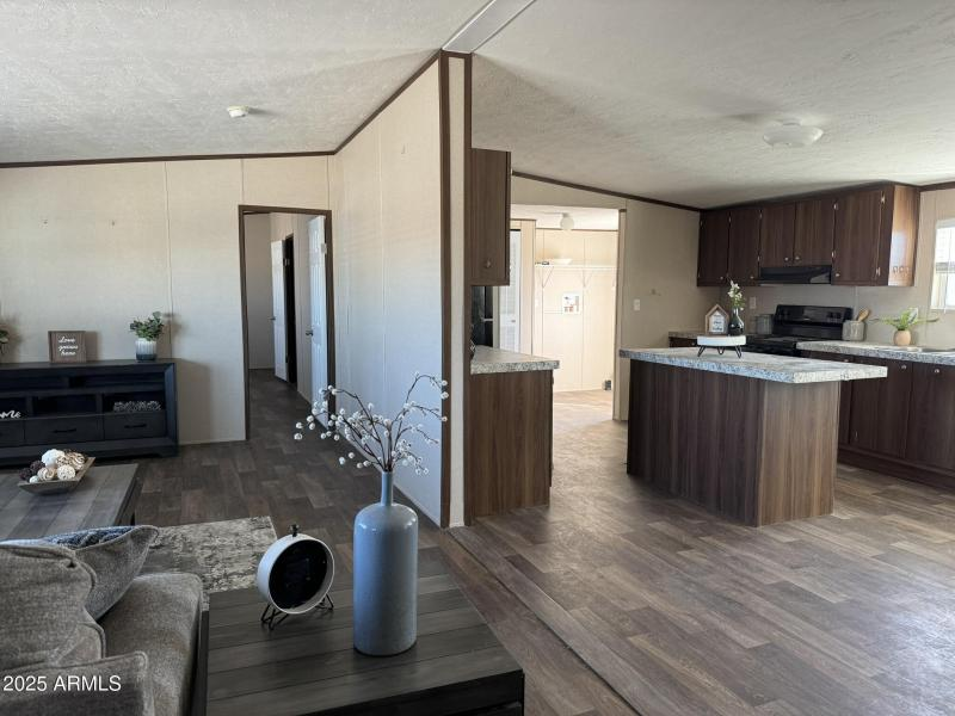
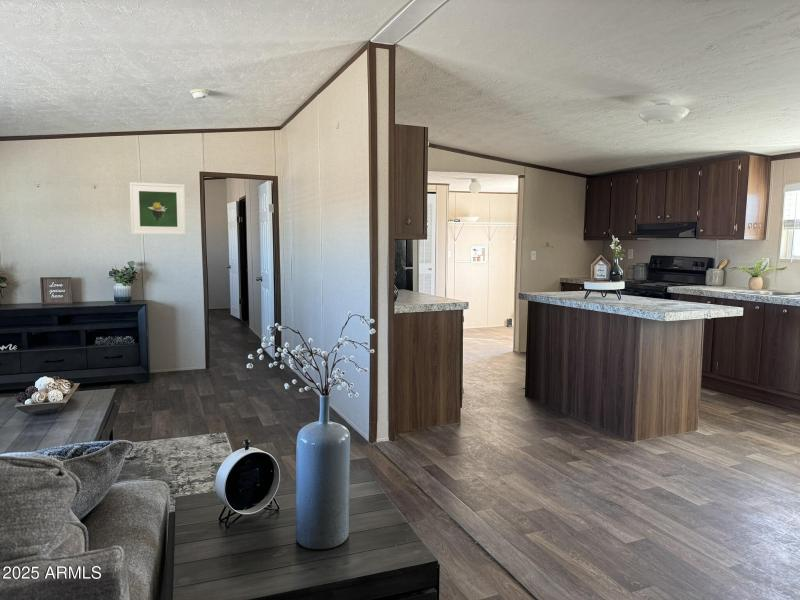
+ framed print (158, 209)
